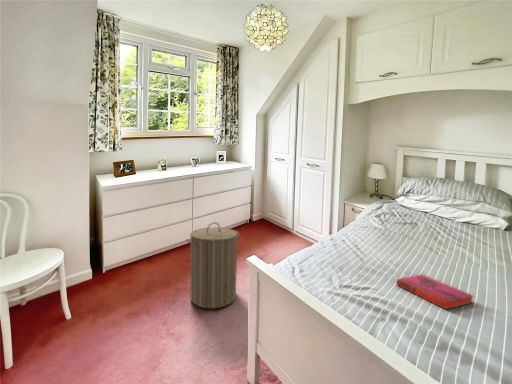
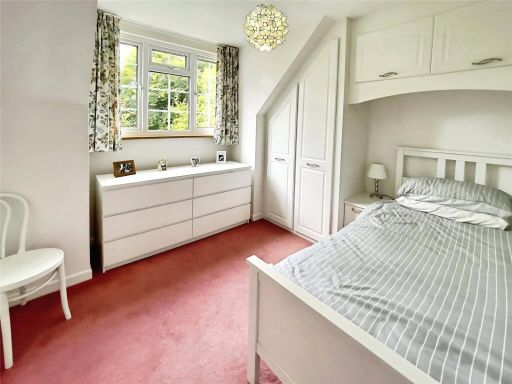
- hardback book (432, 290)
- laundry hamper (213, 260)
